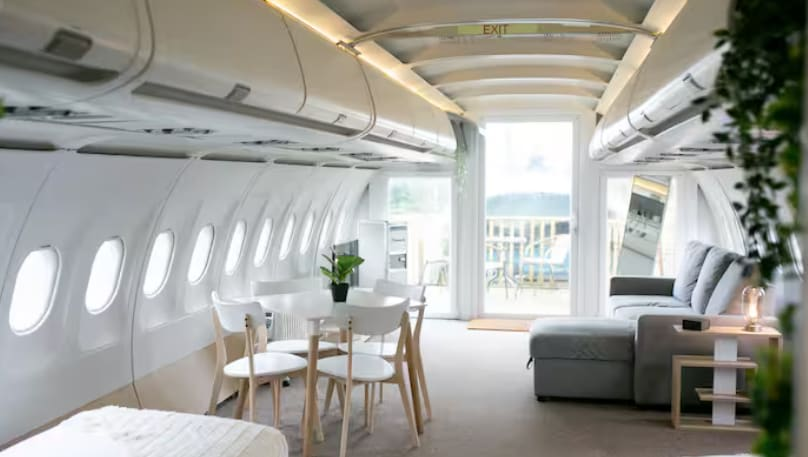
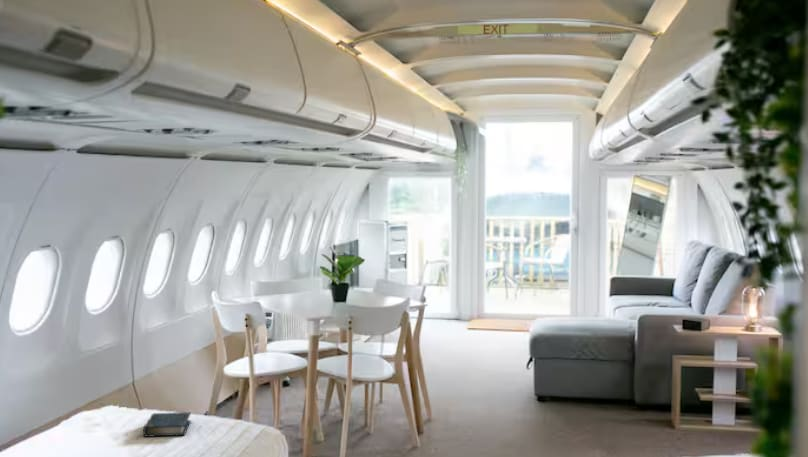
+ book (167, 424)
